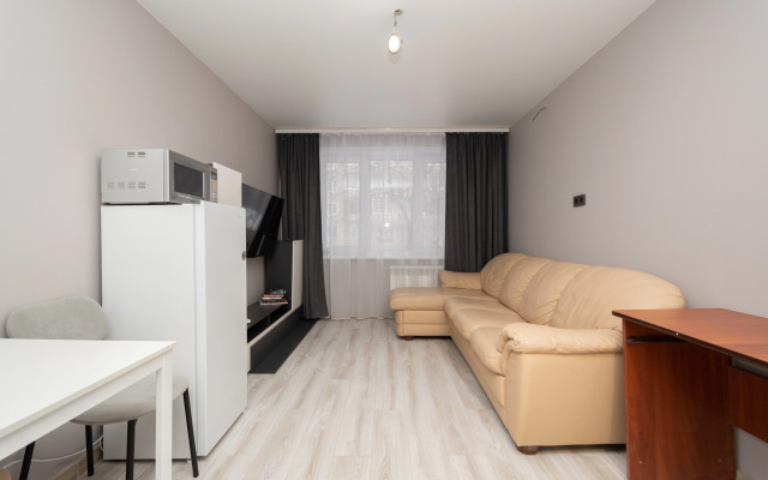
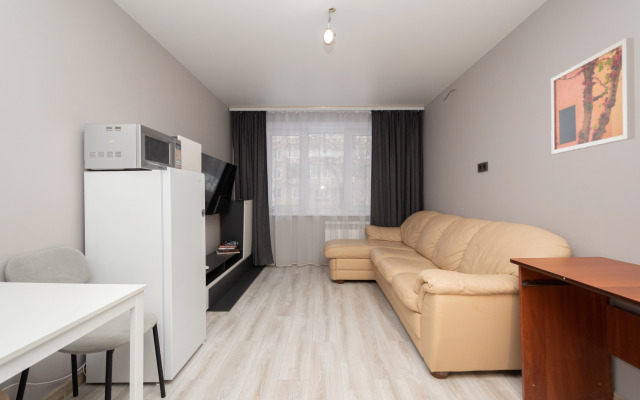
+ wall art (586, 104)
